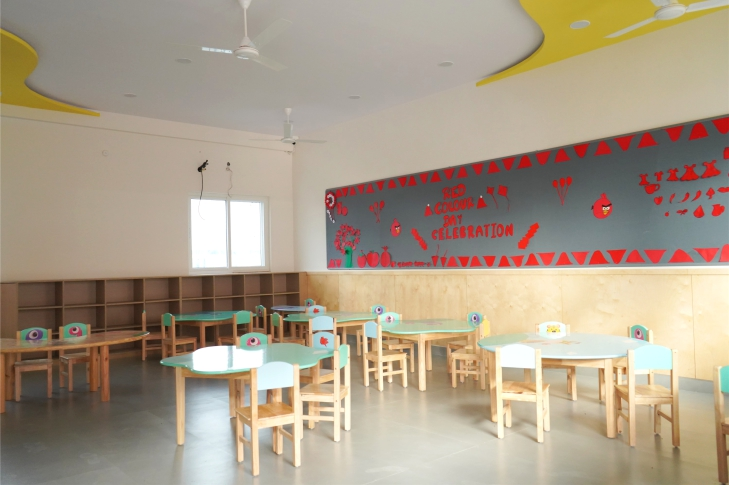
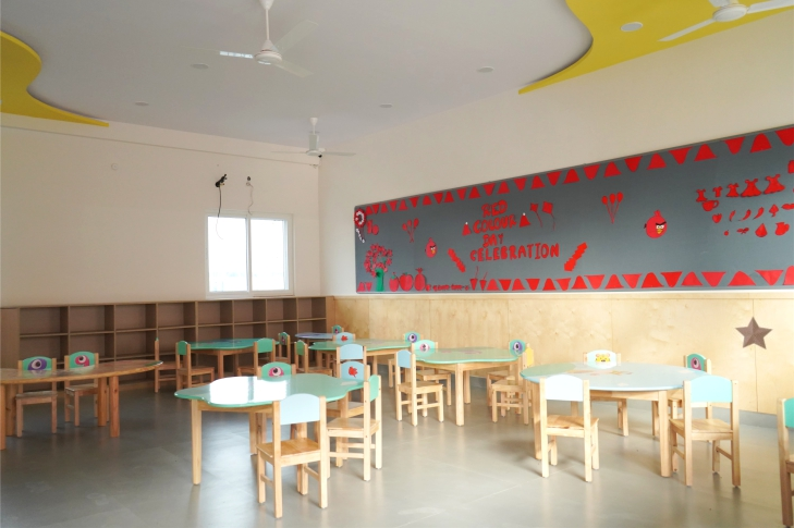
+ decorative star (753, 332)
